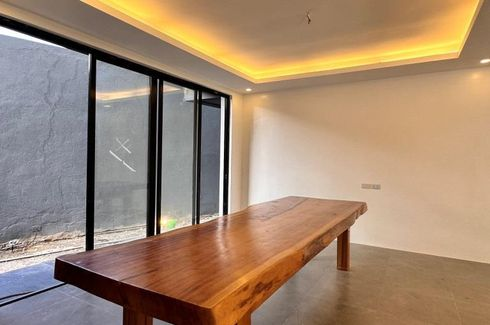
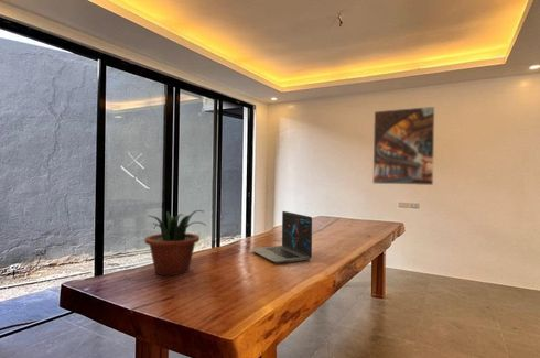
+ laptop (282, 235)
+ potted plant (177, 241)
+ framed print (402, 147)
